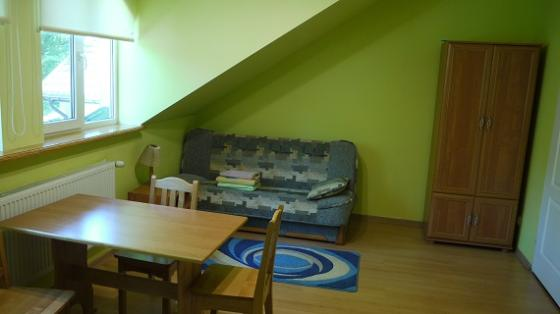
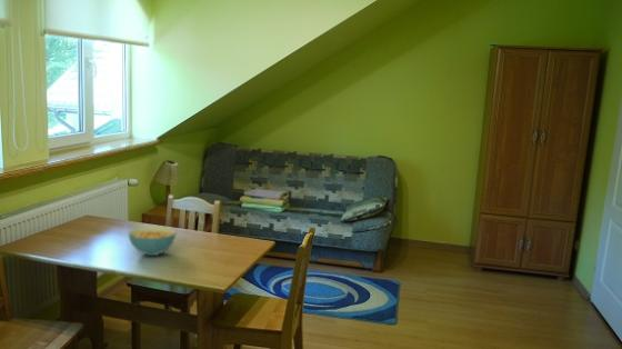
+ cereal bowl (152, 242)
